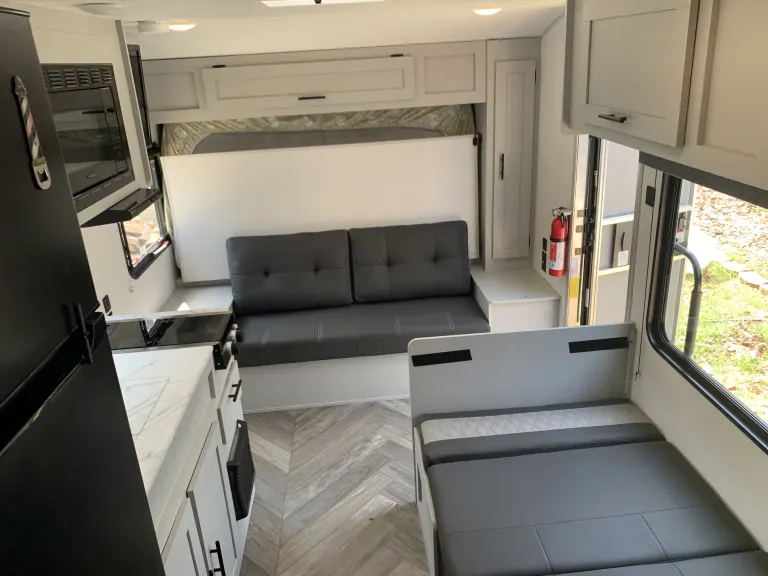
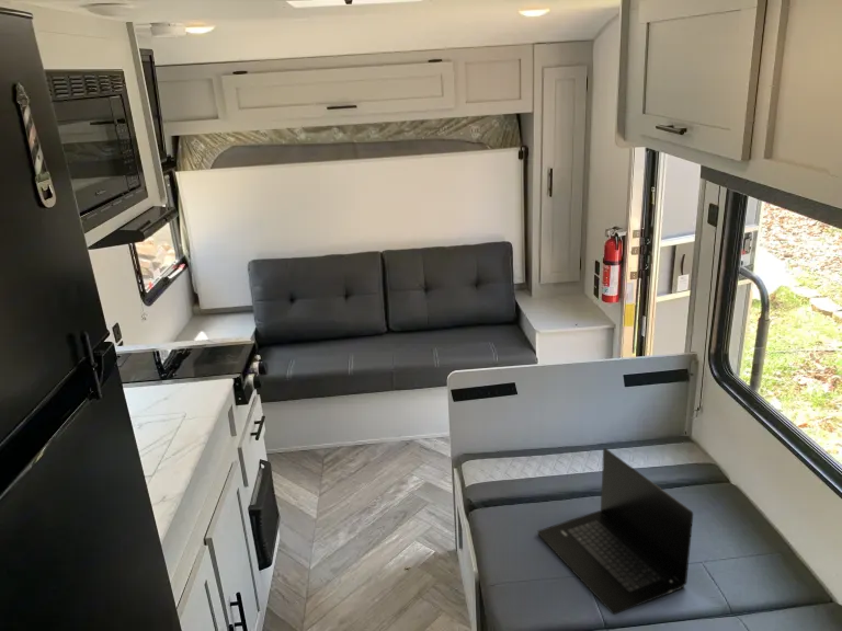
+ laptop (607, 524)
